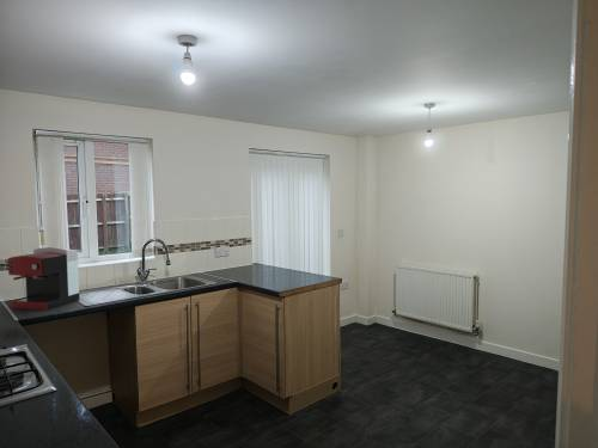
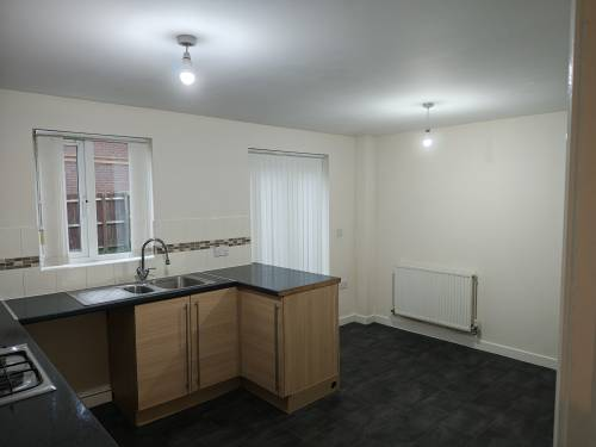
- coffee maker (39, 277)
